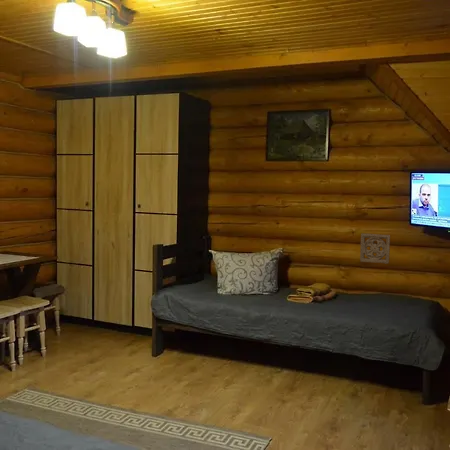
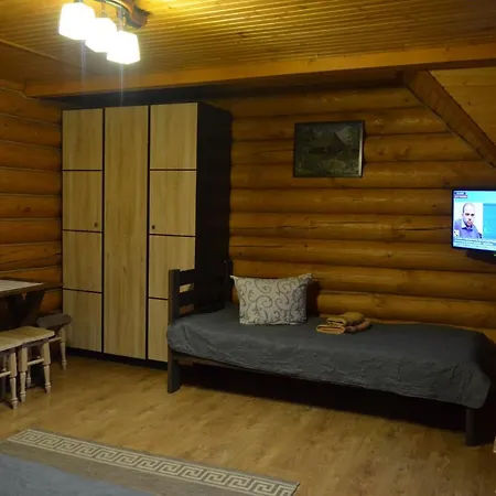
- wall ornament (374, 248)
